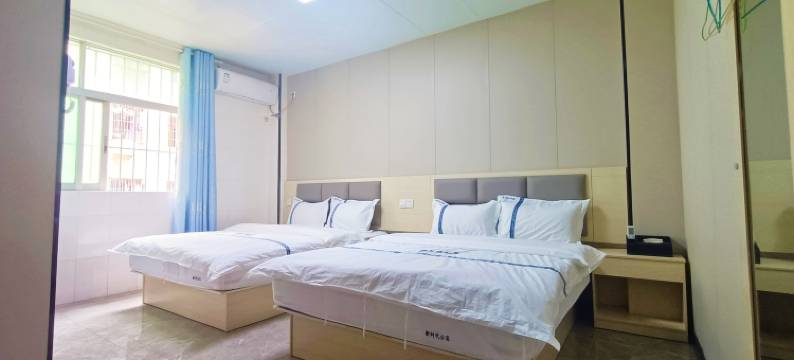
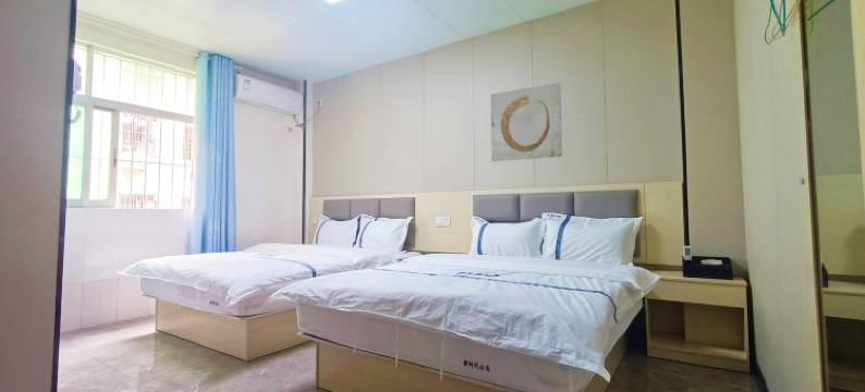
+ wall art (524, 123)
